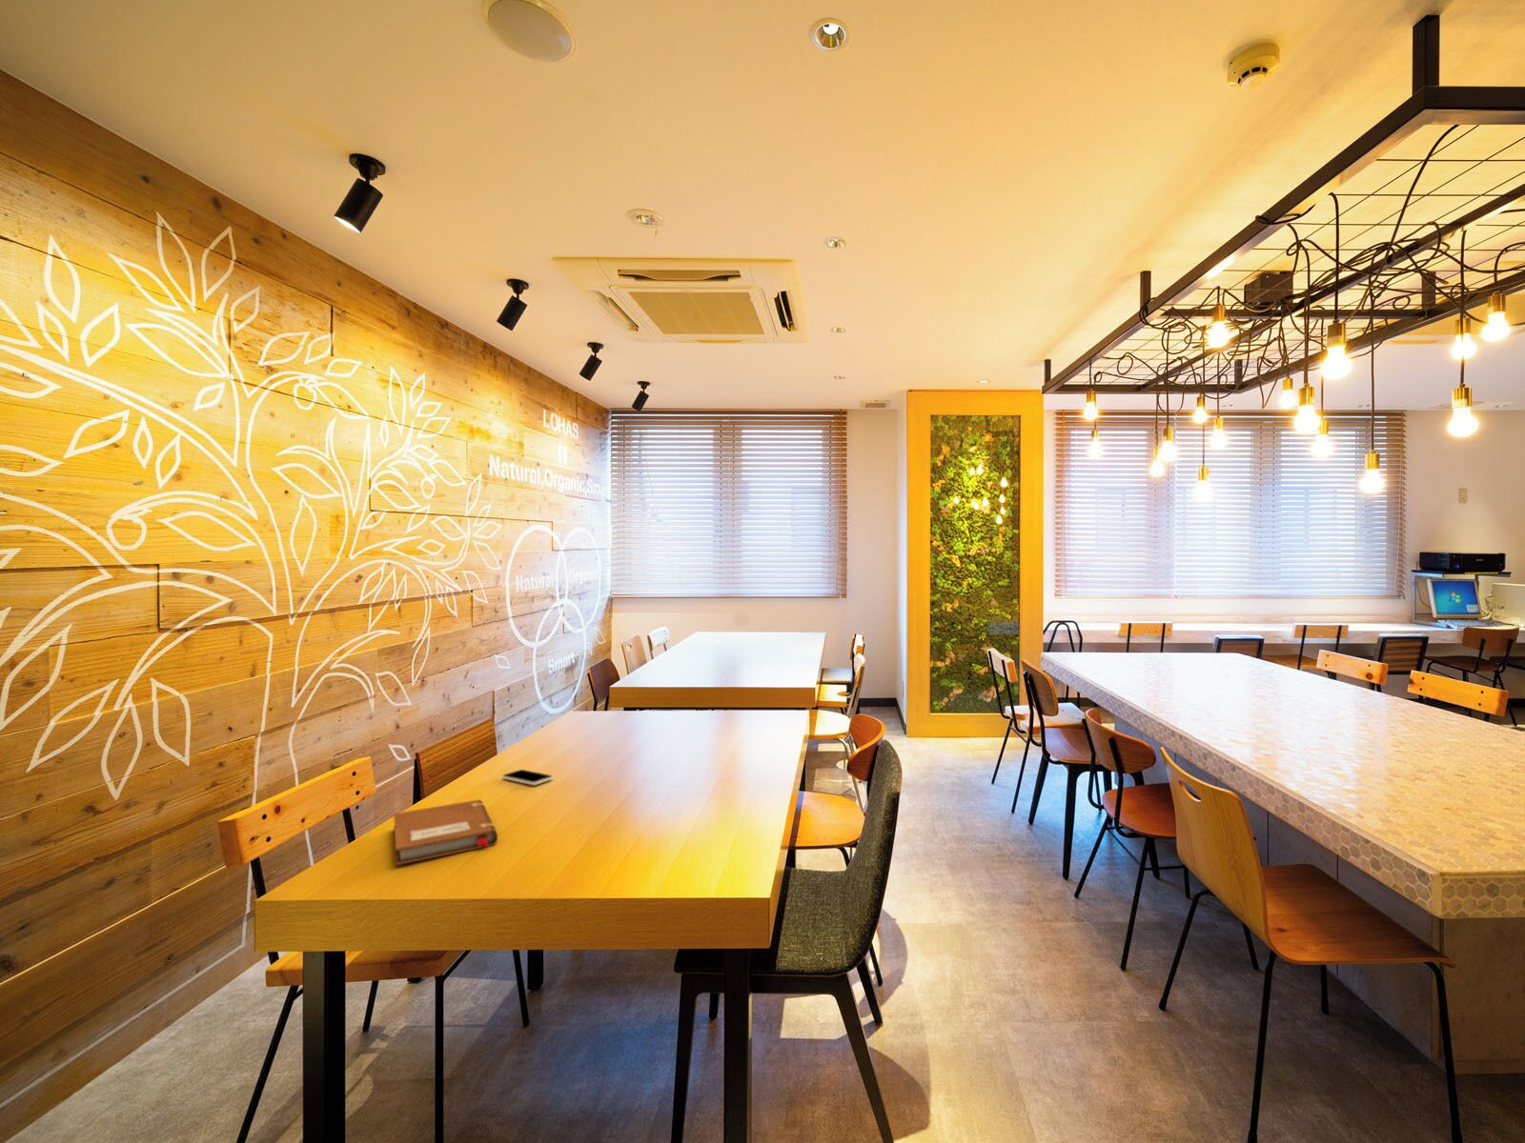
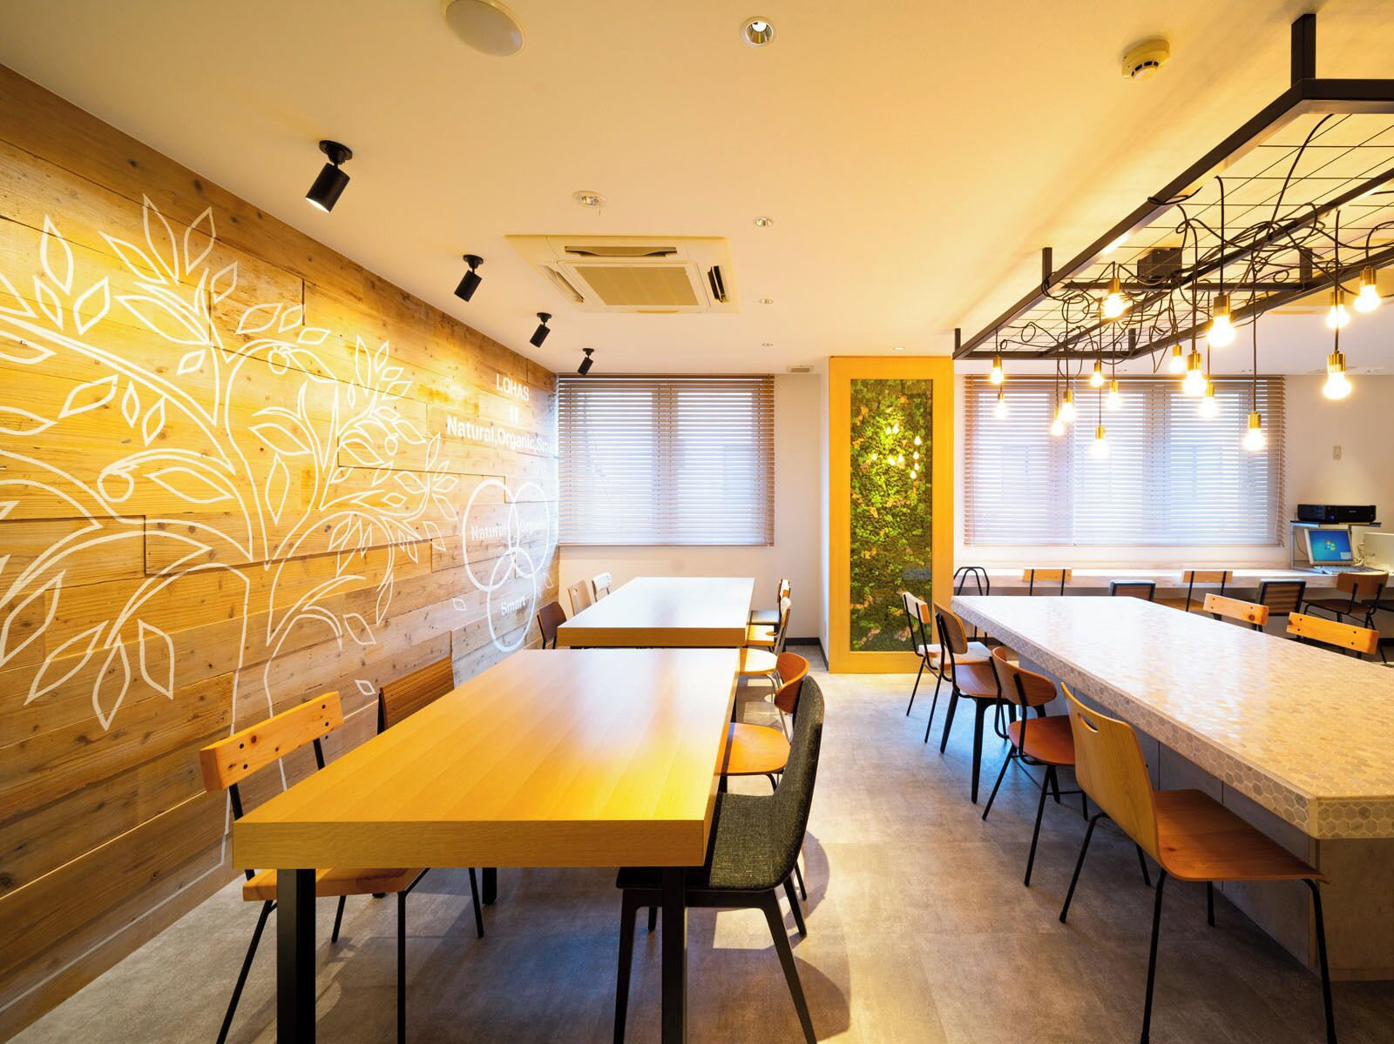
- notebook (444, 828)
- smartphone (527, 777)
